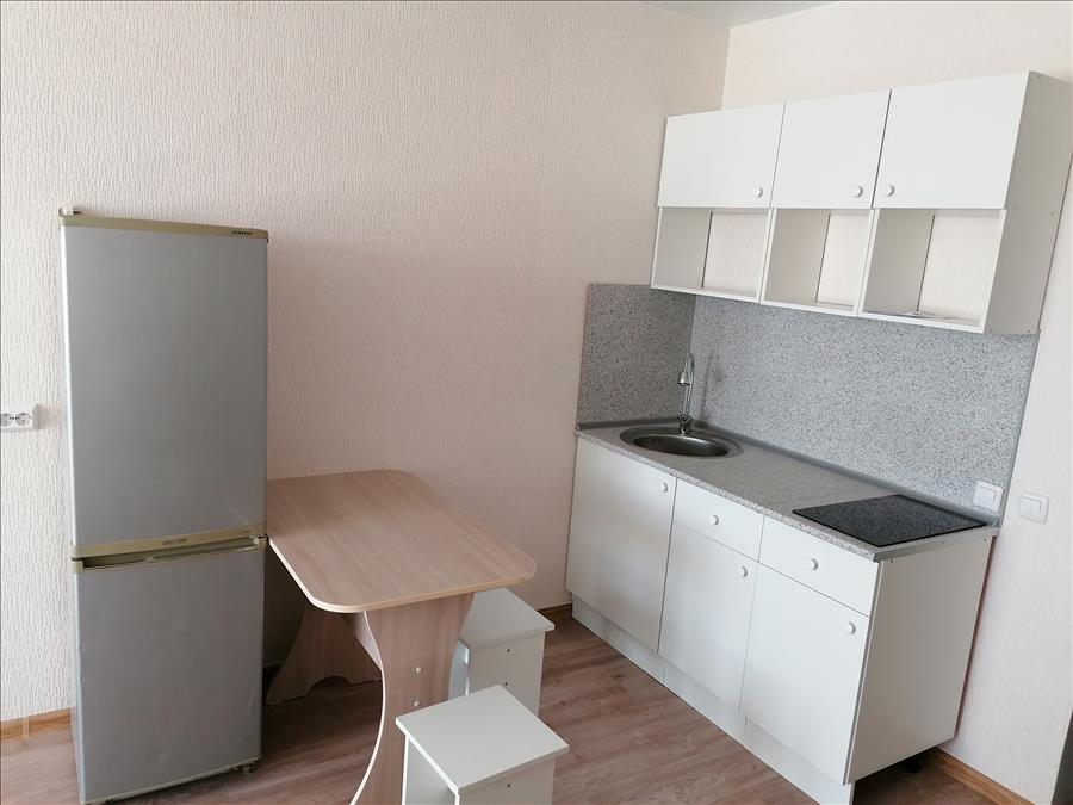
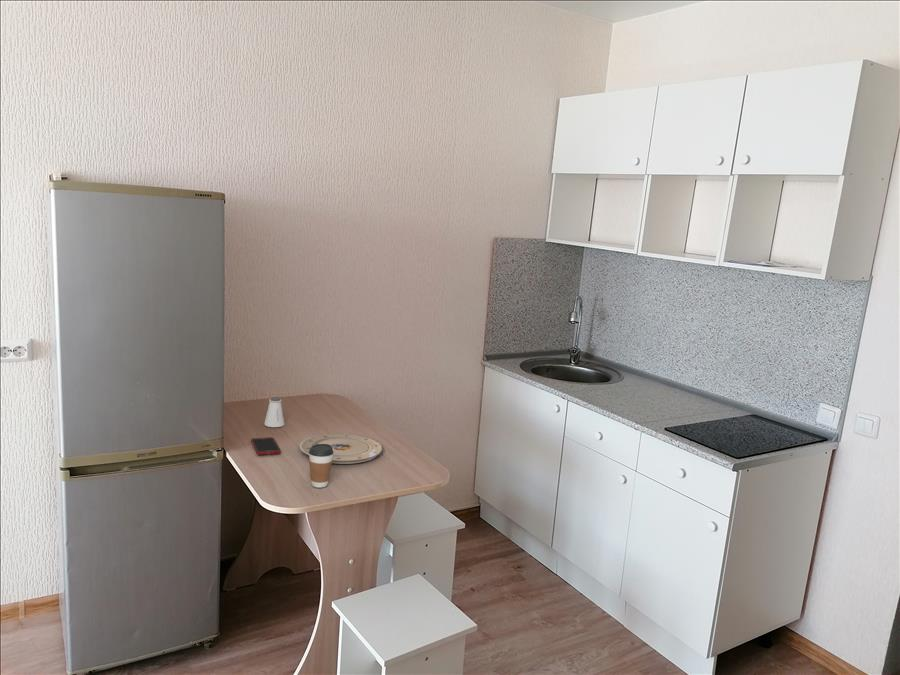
+ cell phone (265, 445)
+ coffee cup (320, 465)
+ saltshaker (275, 411)
+ plate (341, 448)
